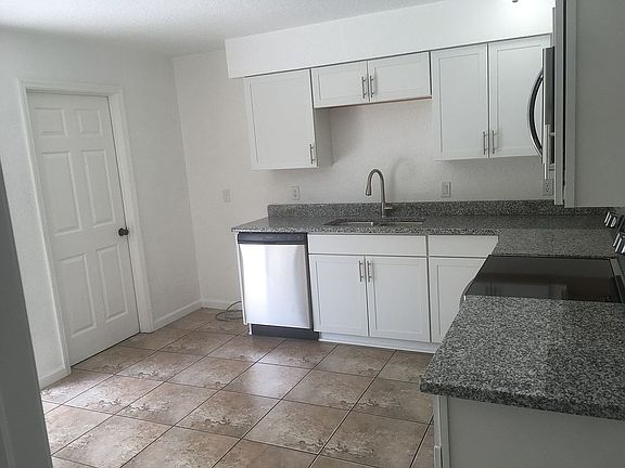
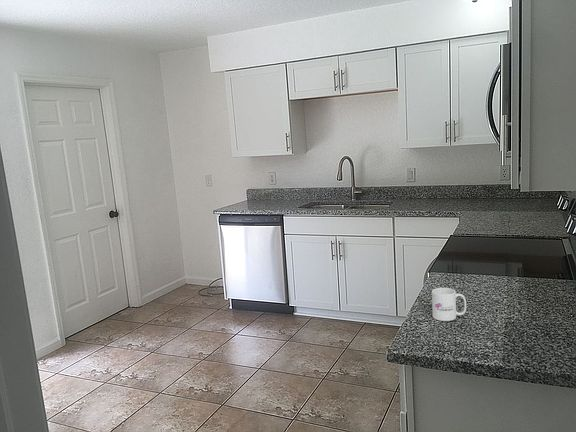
+ mug (449, 304)
